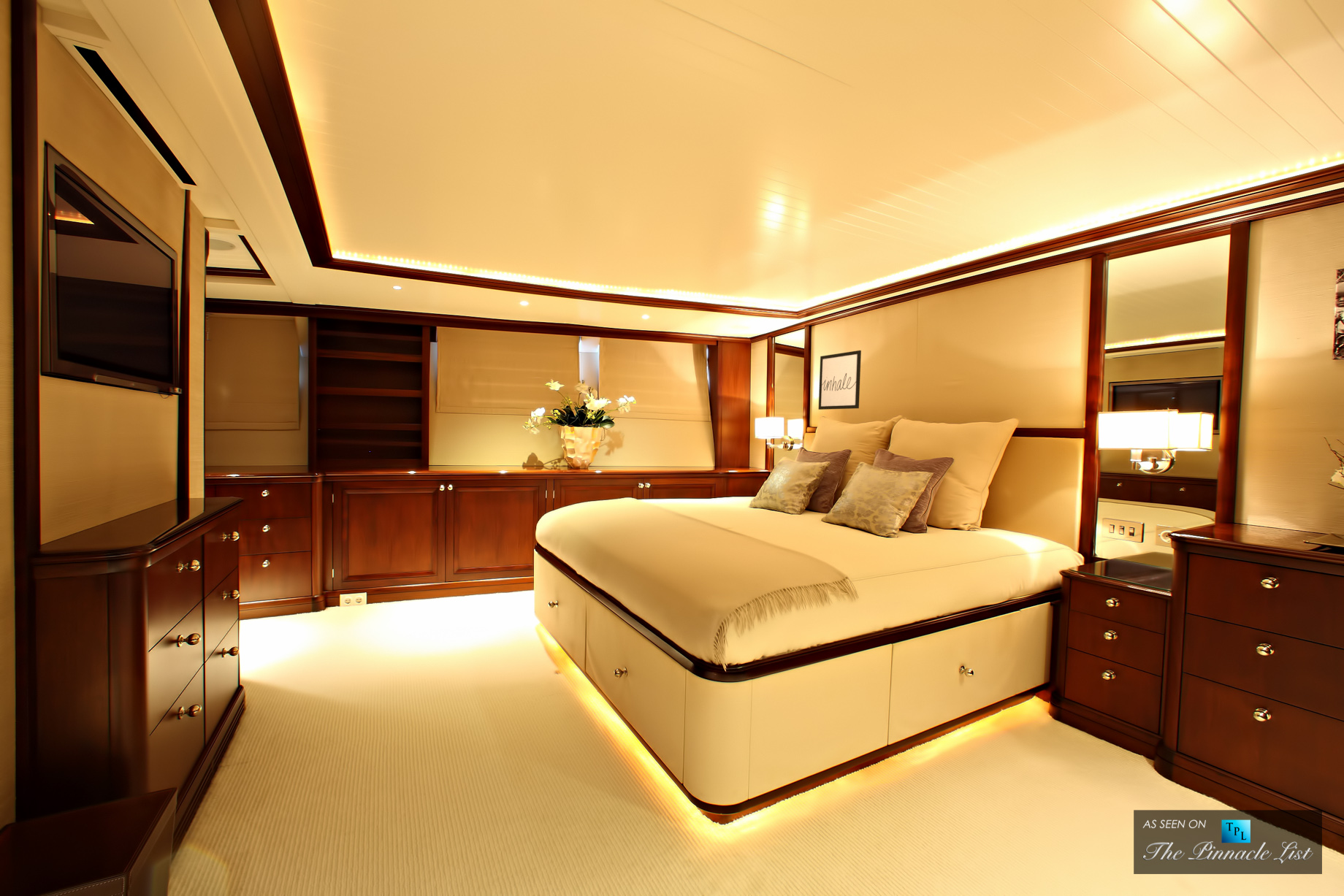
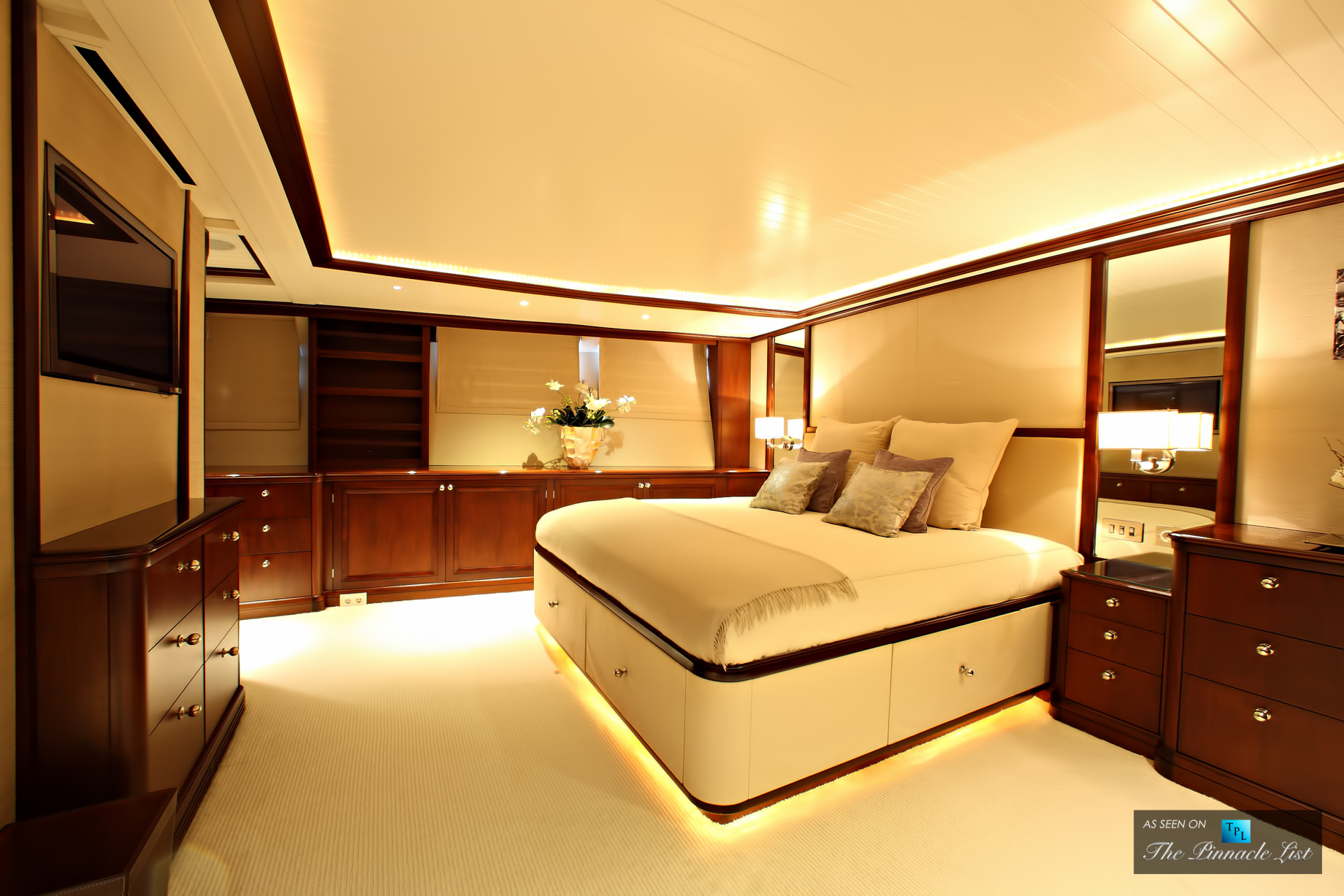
- wall art (839, 381)
